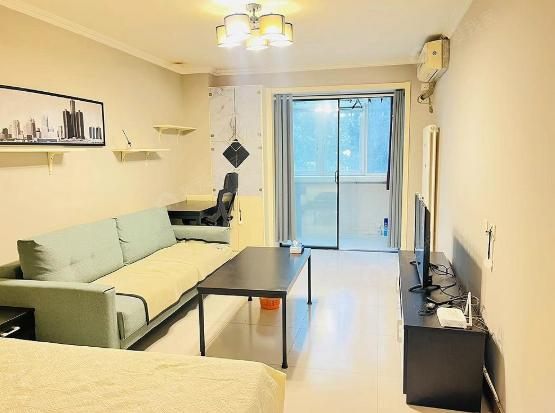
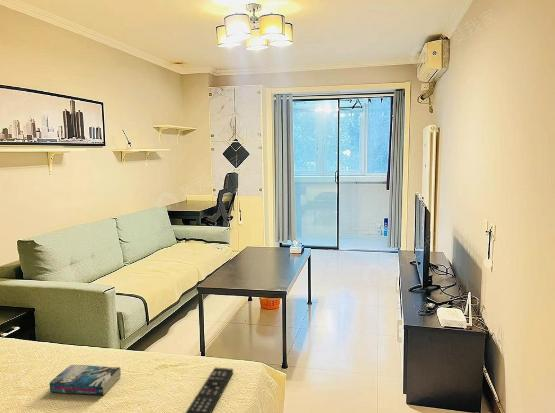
+ book (86, 379)
+ remote control (211, 390)
